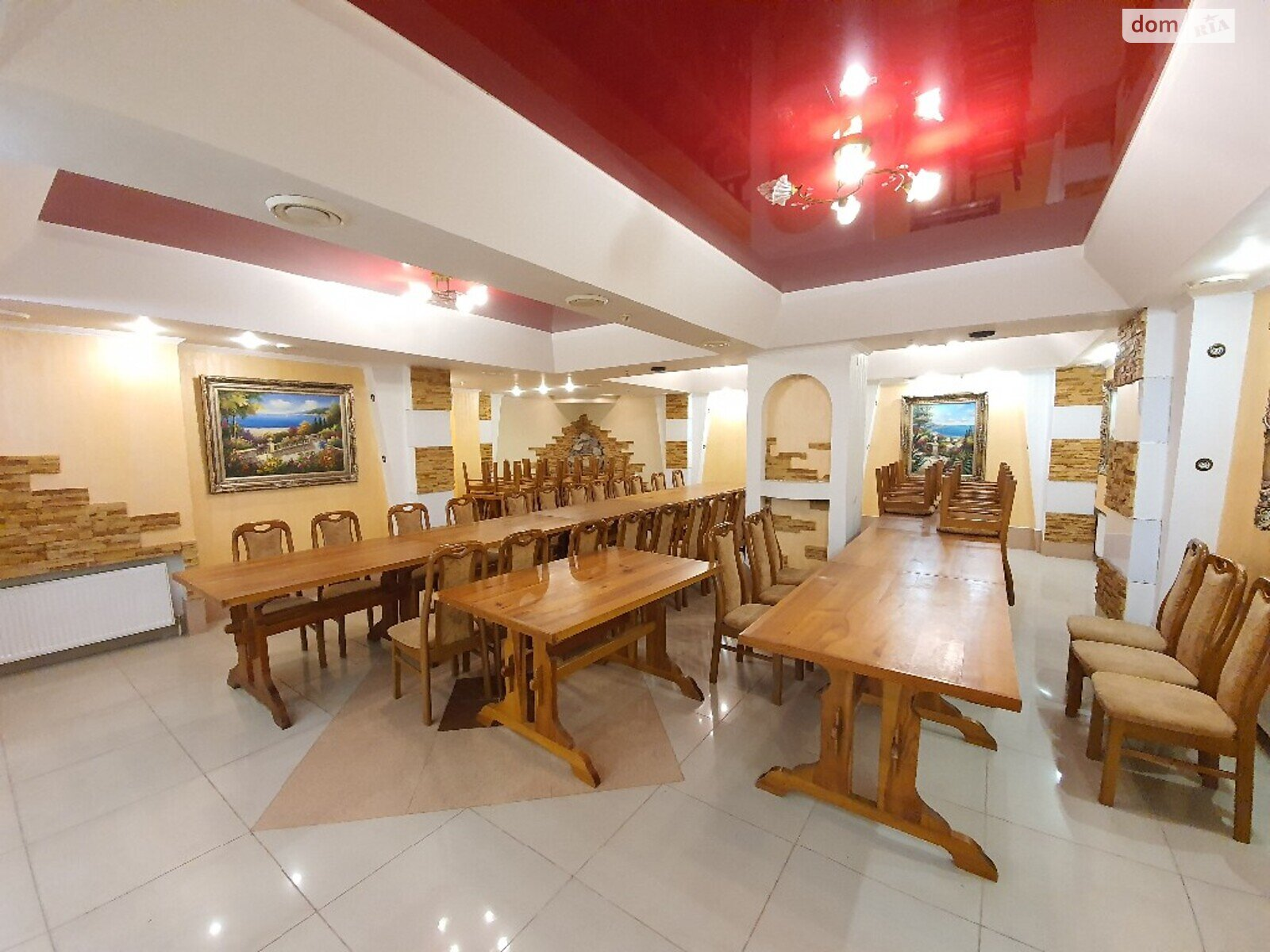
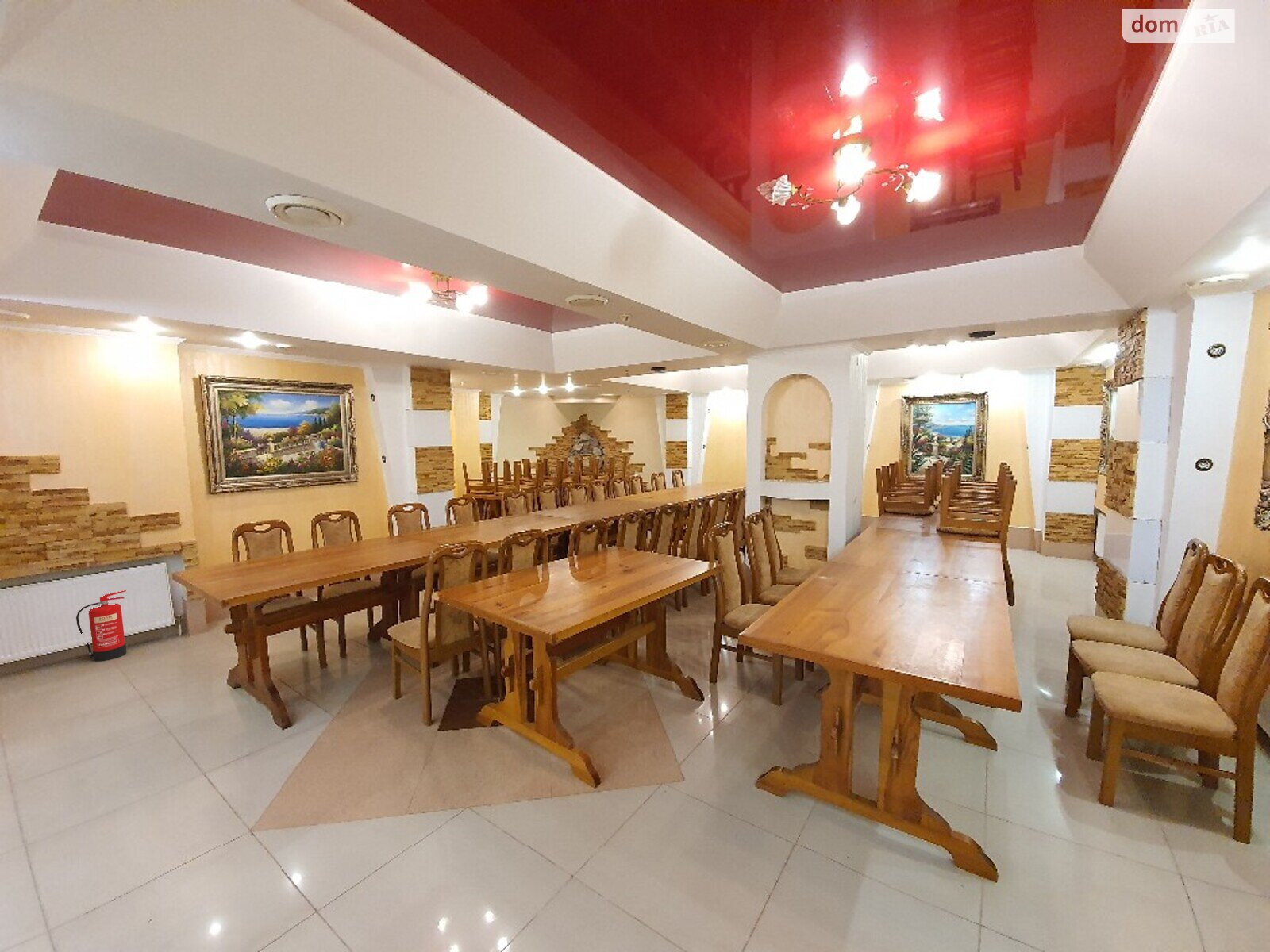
+ fire extinguisher (104, 626)
